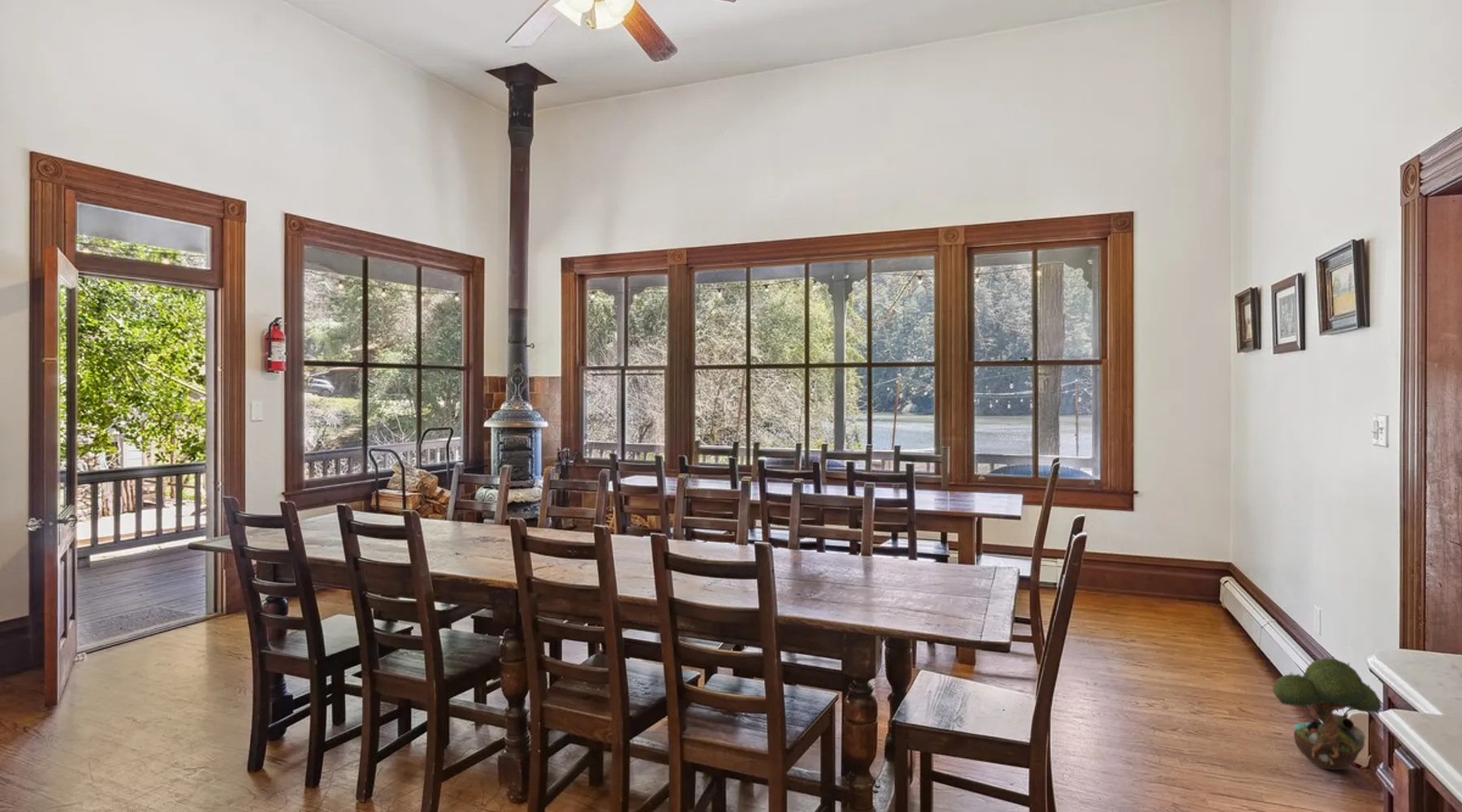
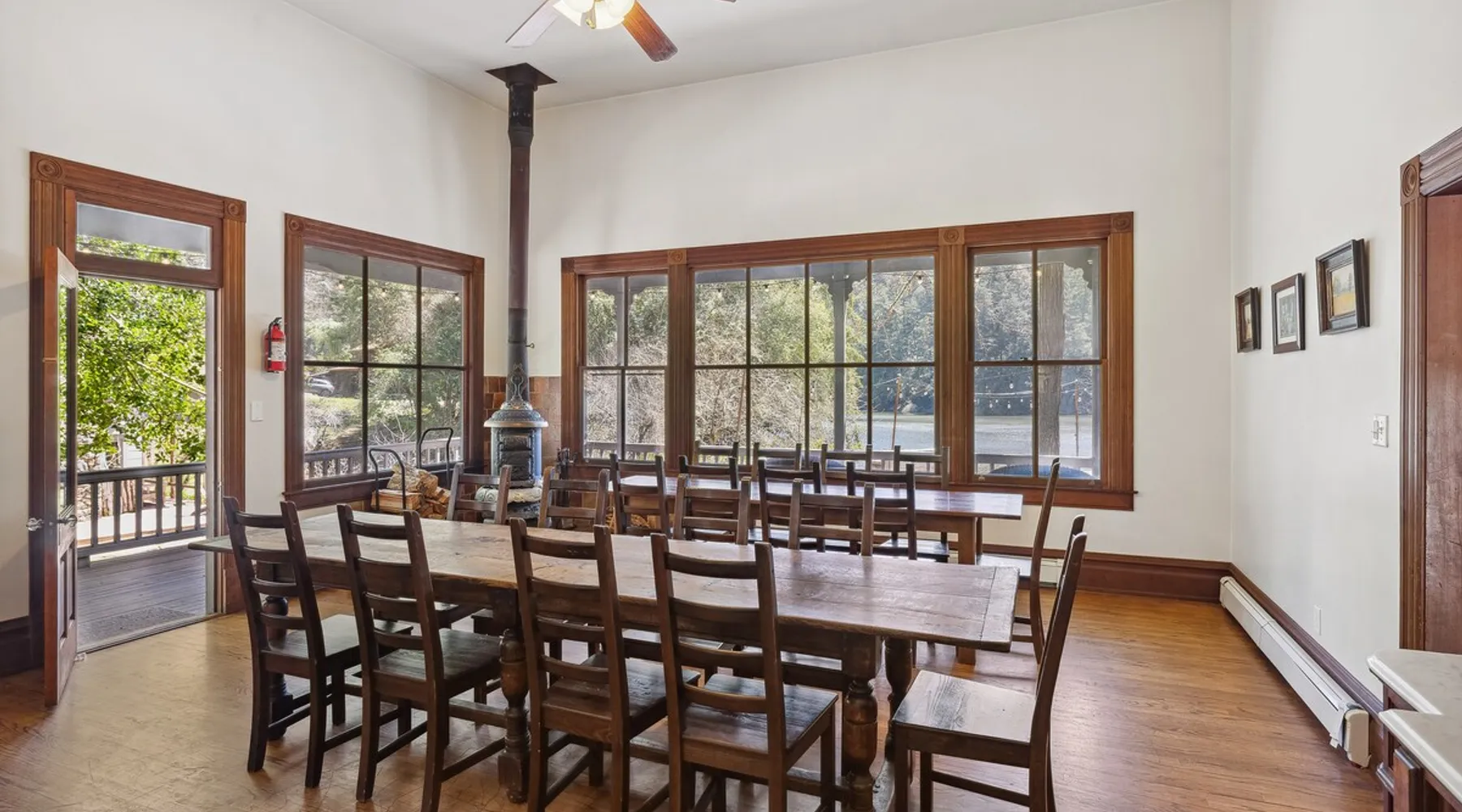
- decorative tree (1320, 712)
